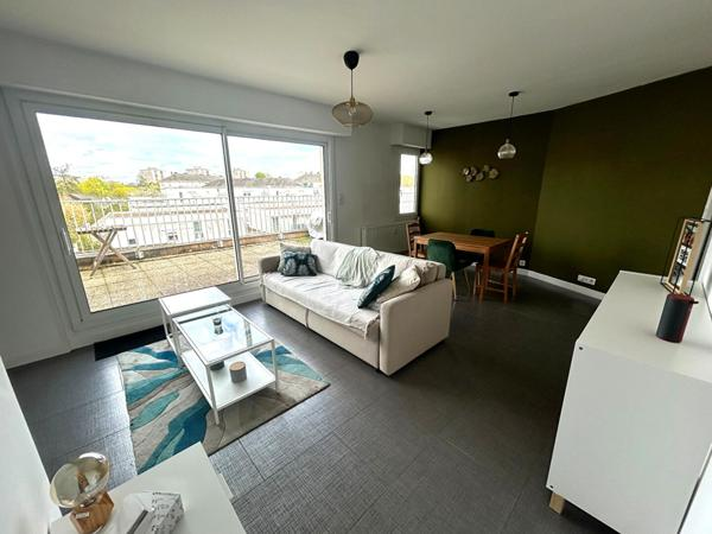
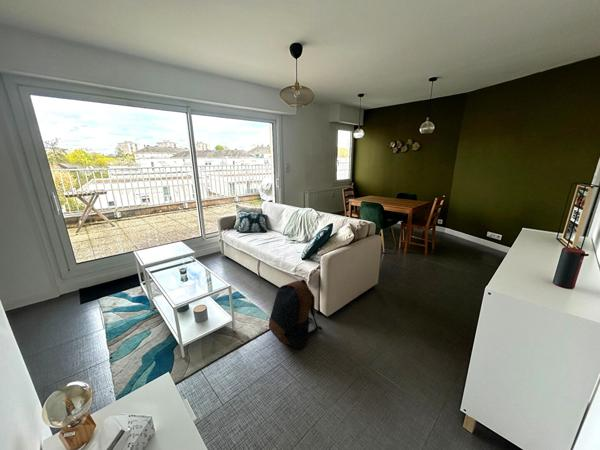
+ backpack (295, 308)
